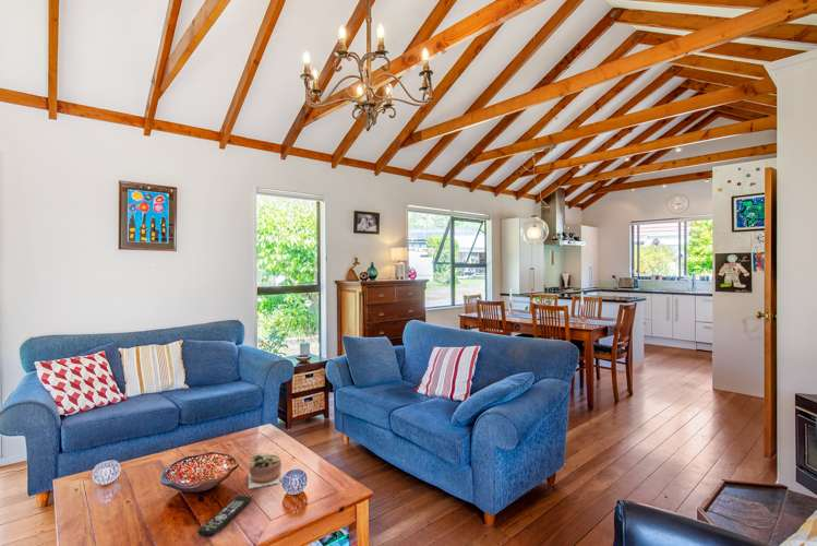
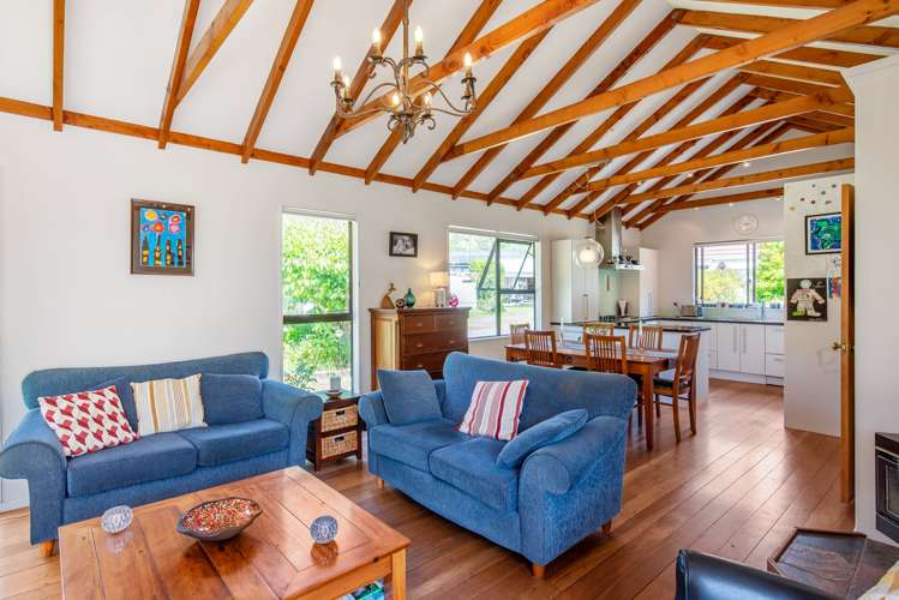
- succulent plant (265, 463)
- remote control (226, 514)
